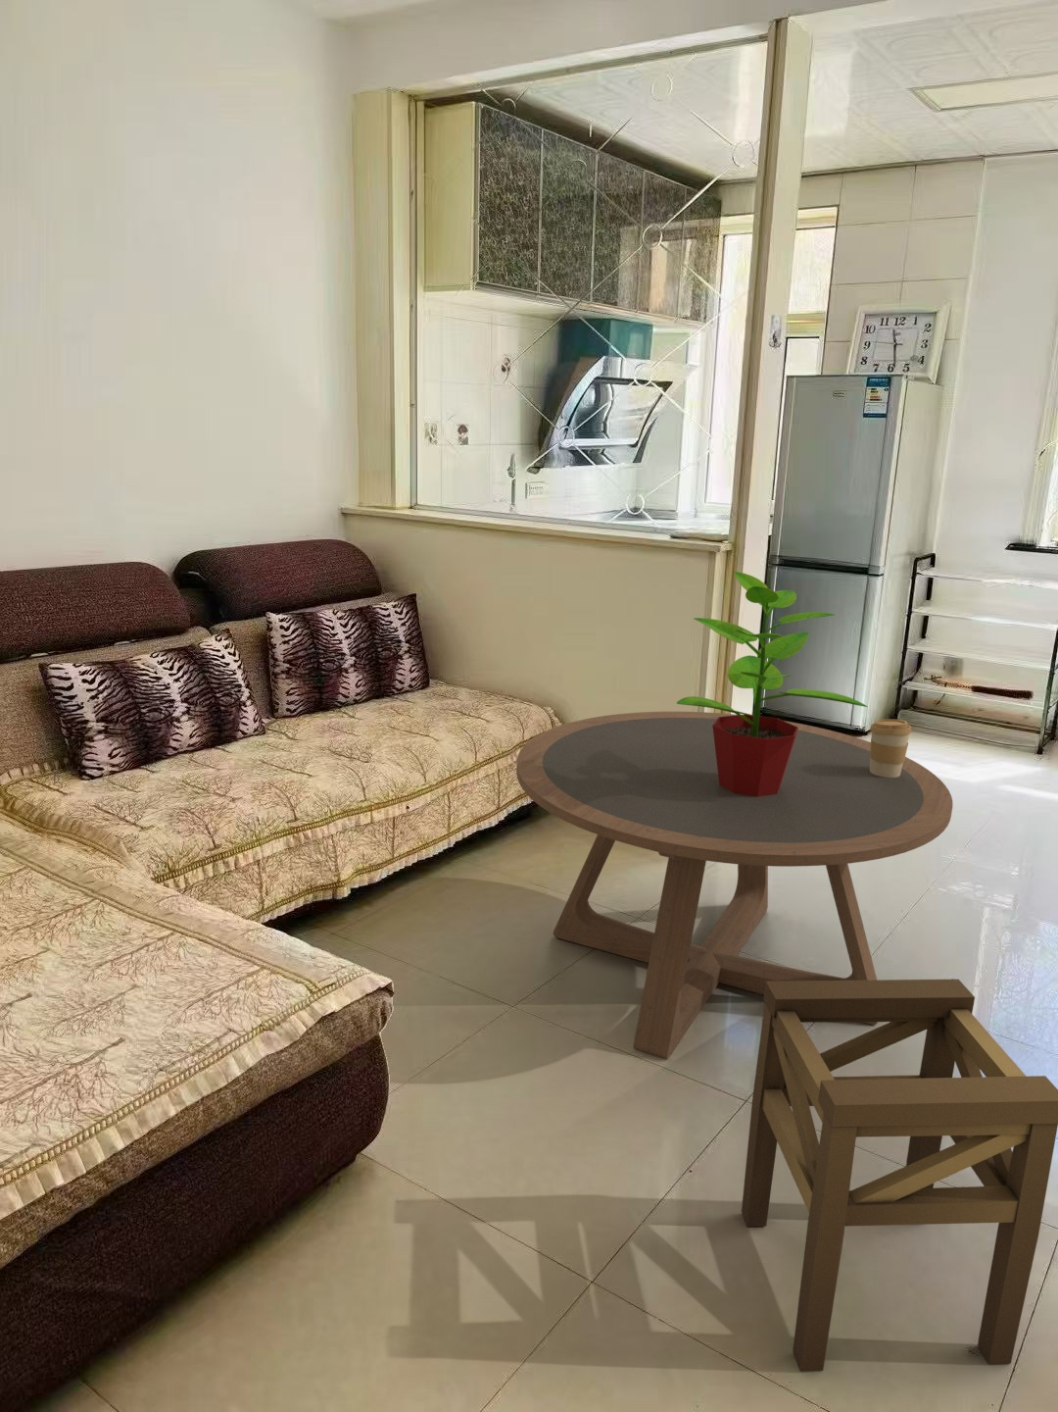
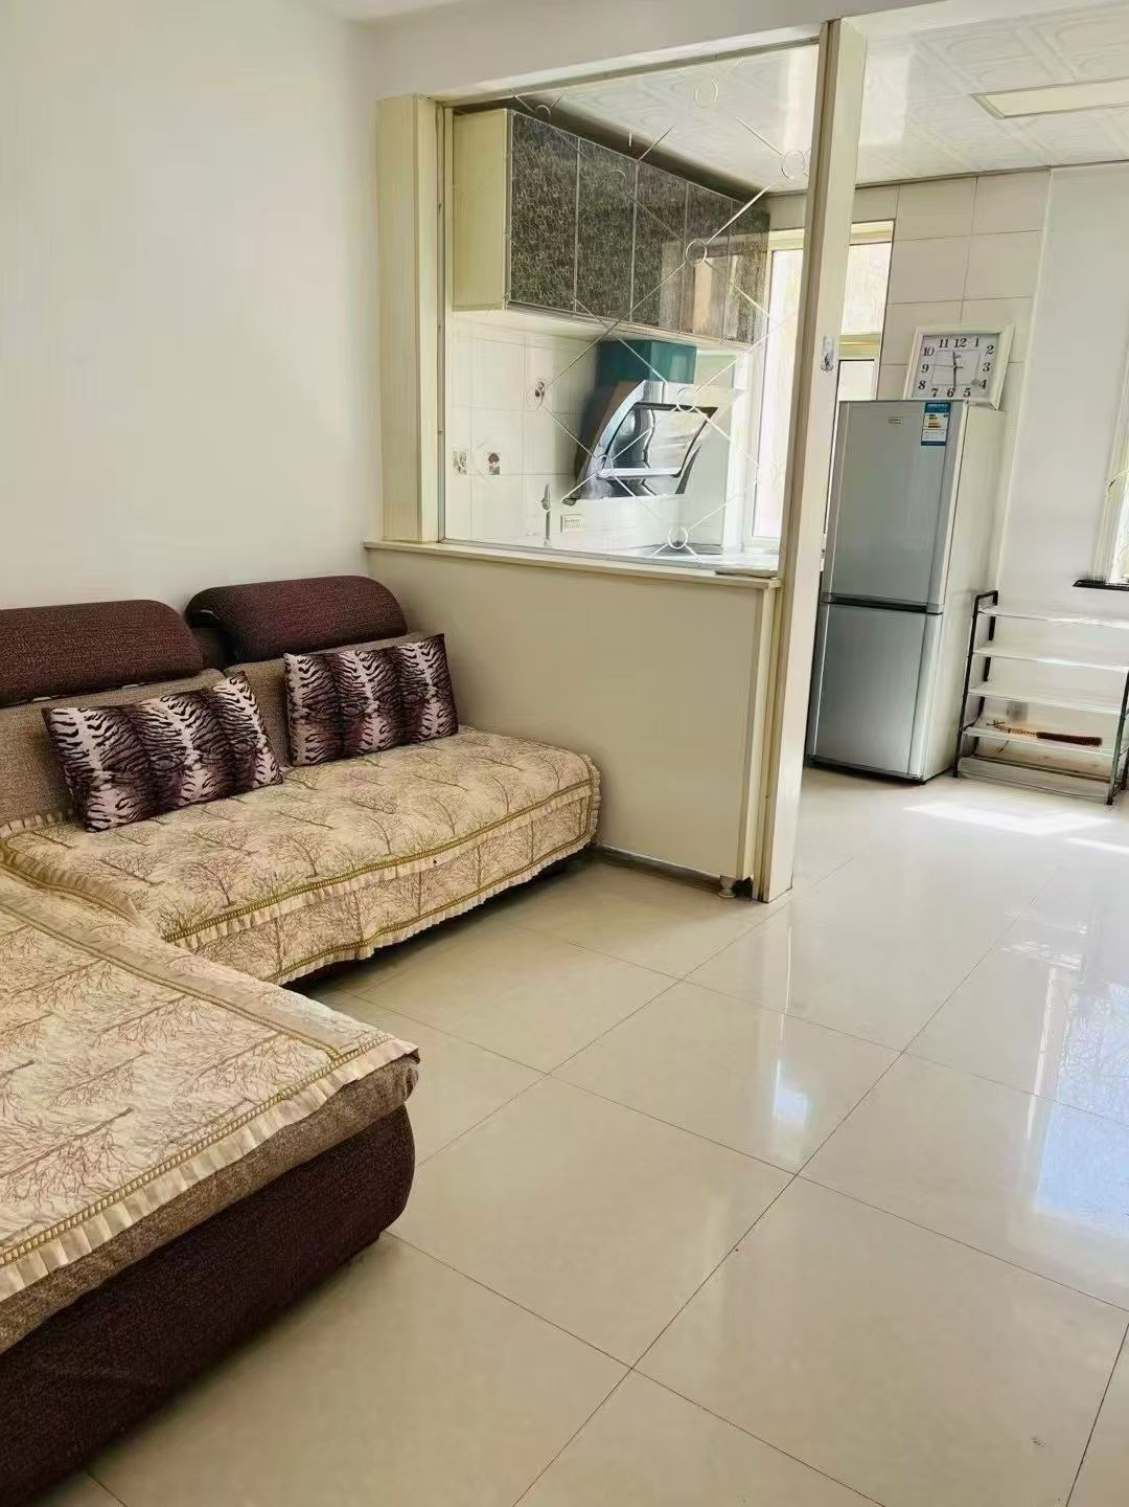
- coffee table (720, 862)
- stool (889, 1174)
- coffee cup (888, 745)
- potted plant (758, 676)
